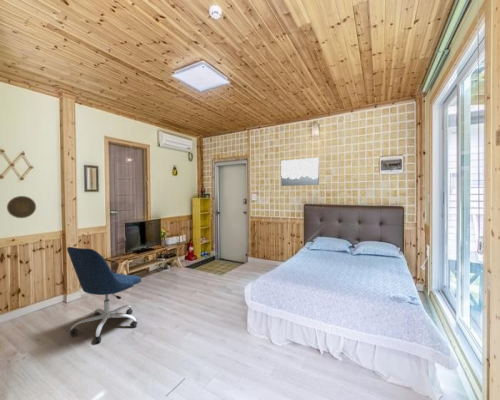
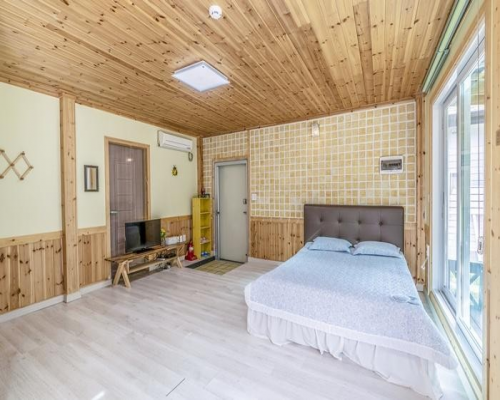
- decorative plate (22, 207)
- office chair (106, 284)
- wall art (299, 172)
